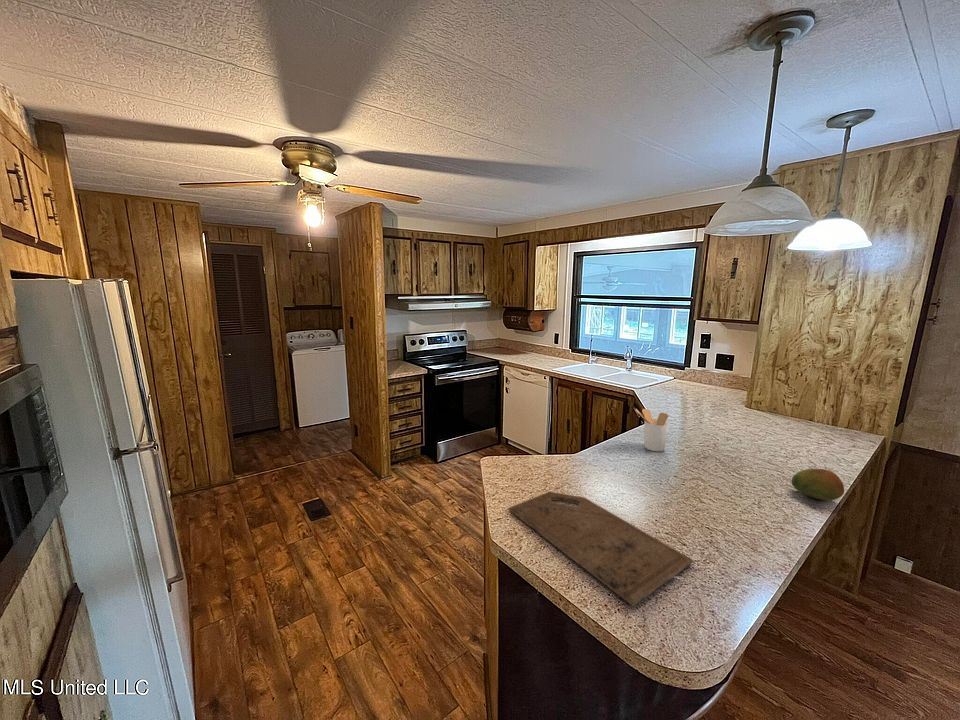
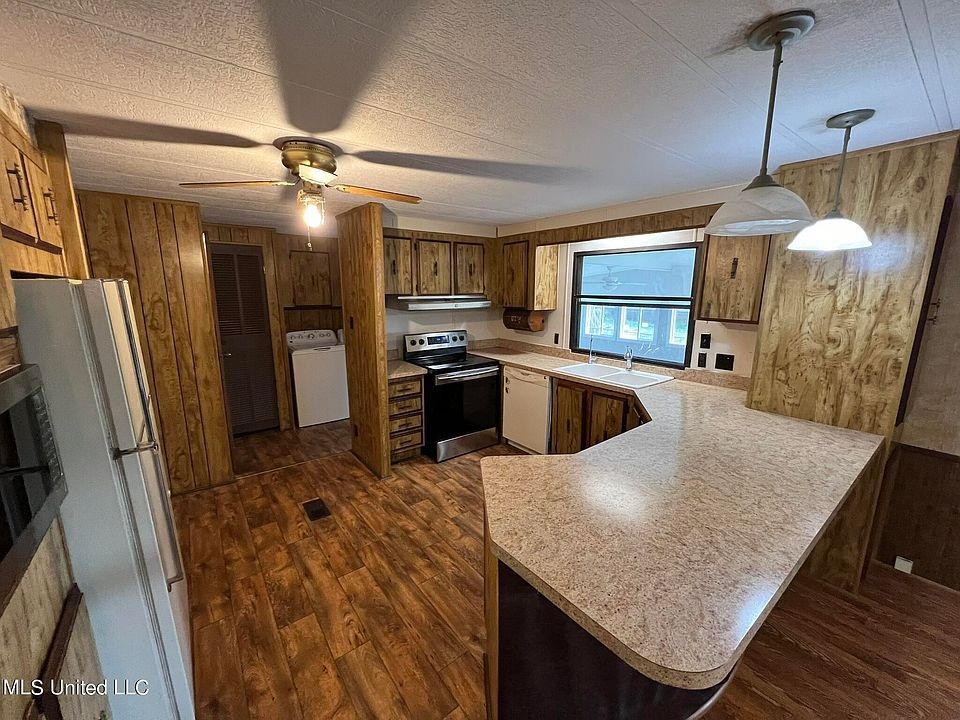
- fruit (816, 483)
- utensil holder (650, 428)
- cutting board (590, 532)
